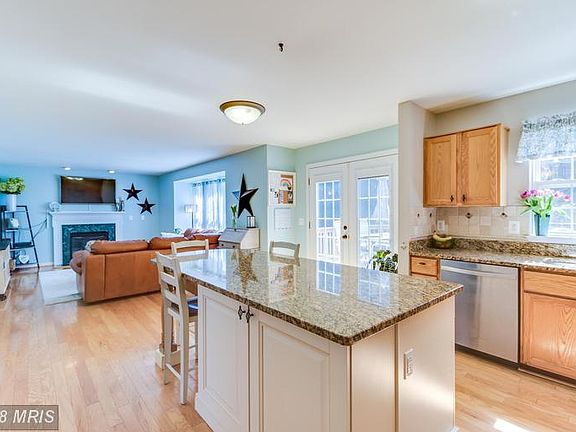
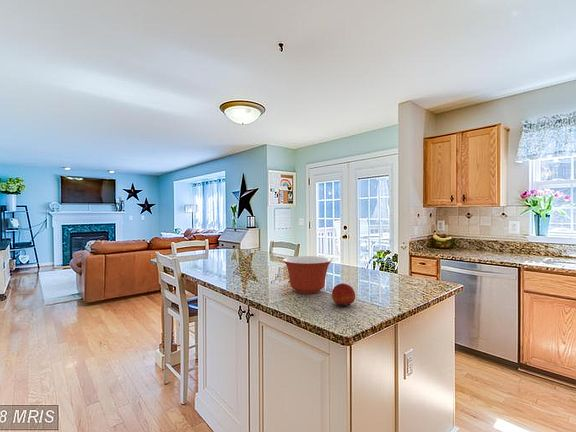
+ mixing bowl (307, 274)
+ fruit (343, 294)
